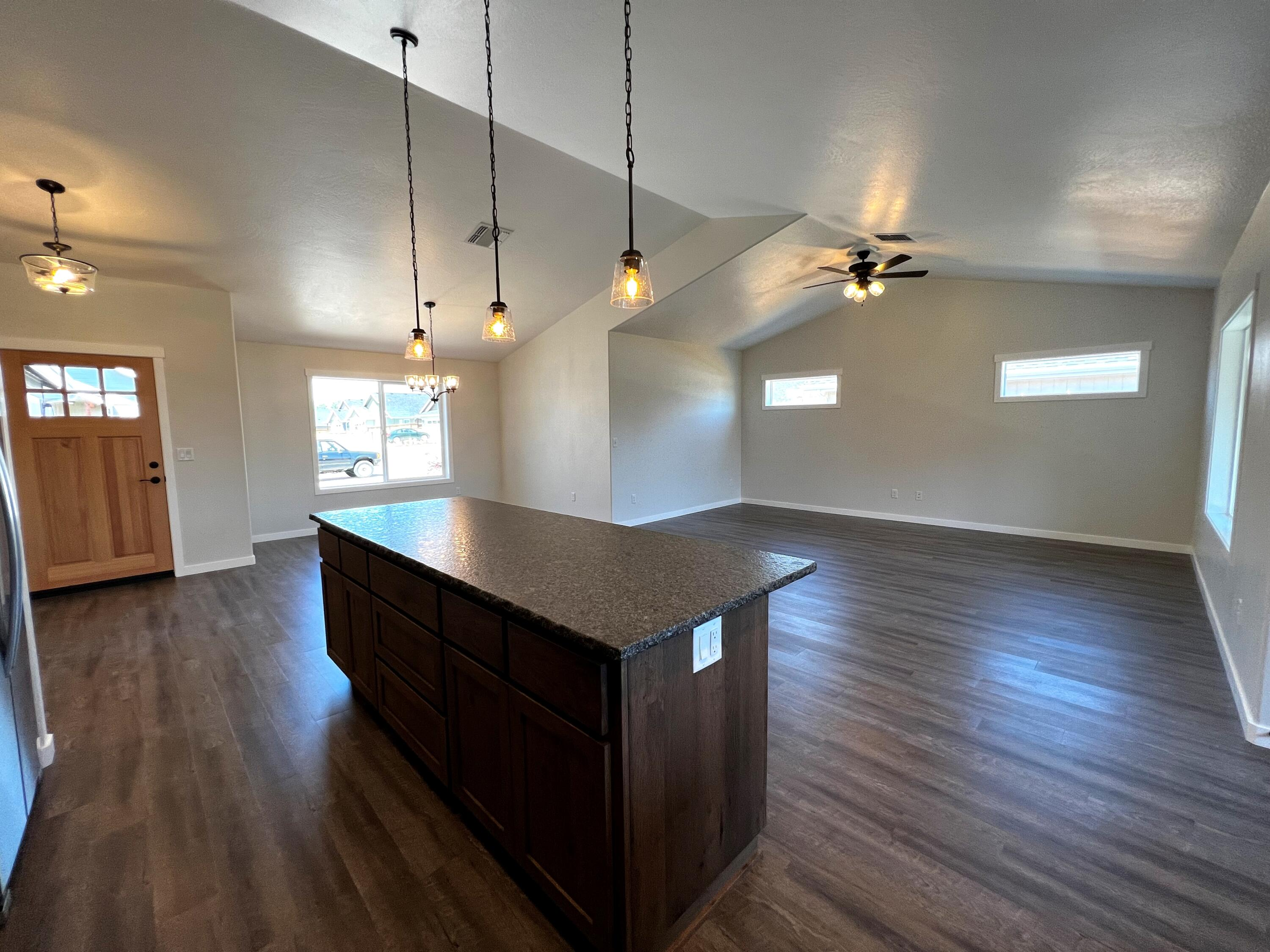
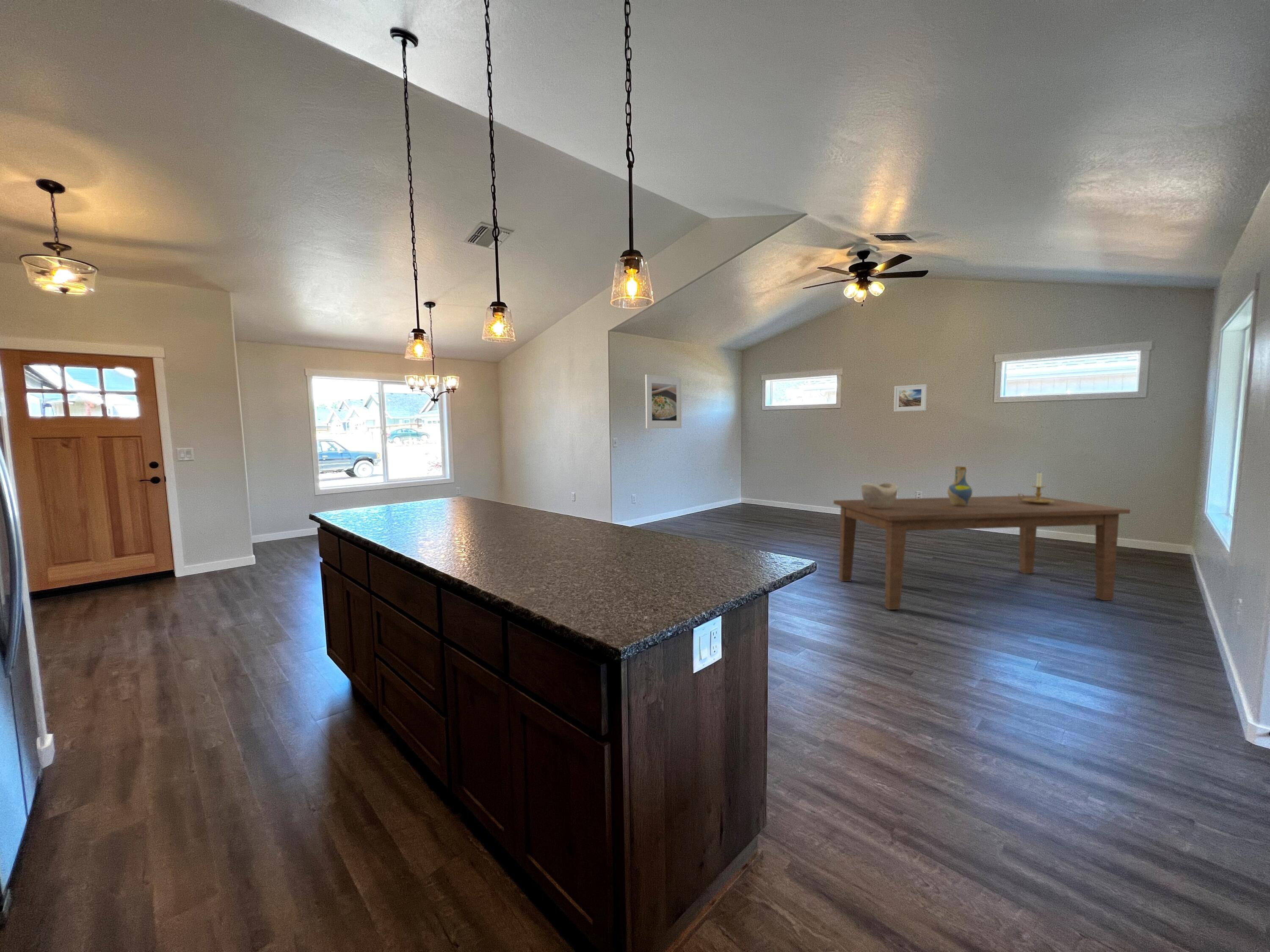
+ dining table (966, 529)
+ decorative bowl (879, 495)
+ vase (960, 486)
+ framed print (664, 402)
+ candle holder (1038, 487)
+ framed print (910, 398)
